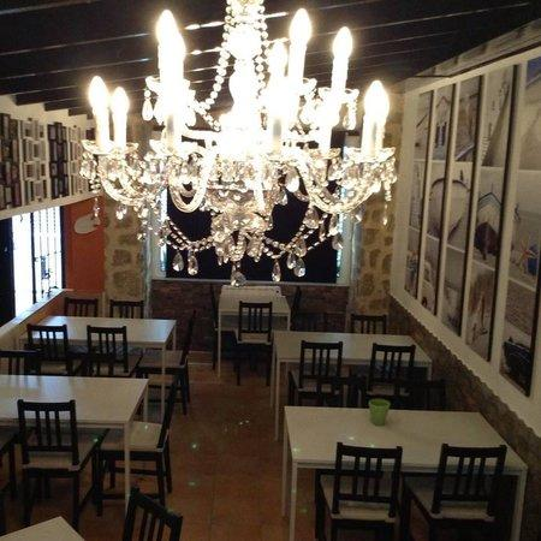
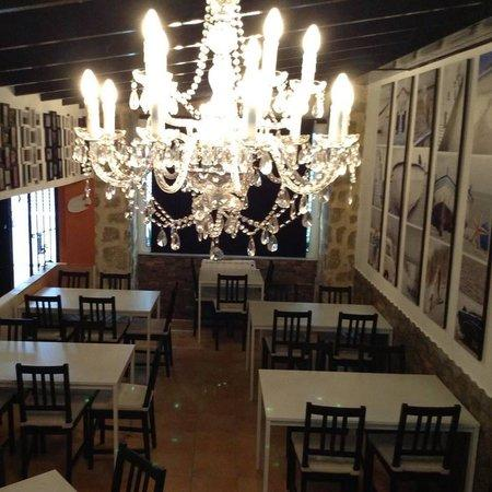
- flower pot (379, 412)
